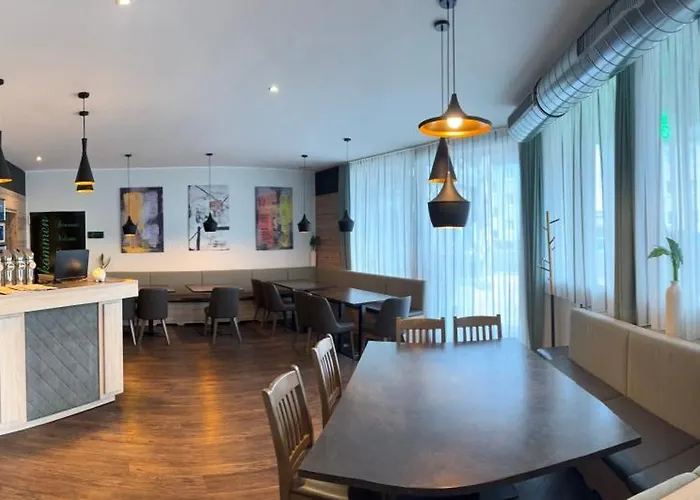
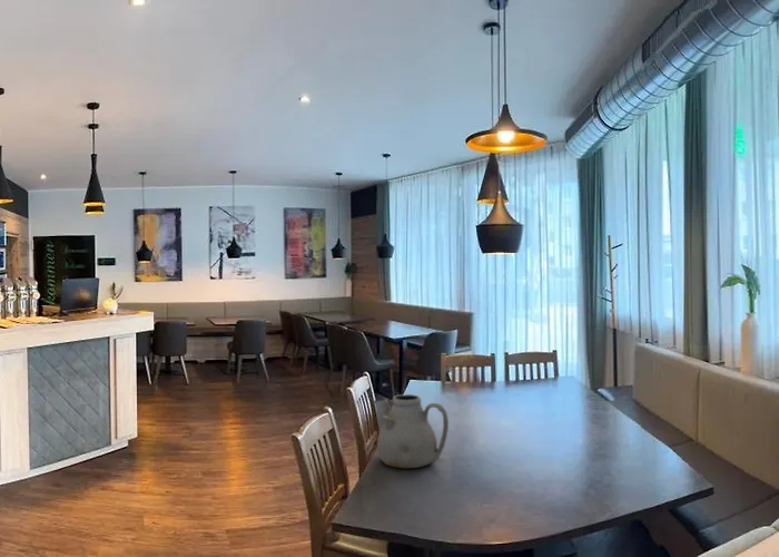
+ teapot (410, 428)
